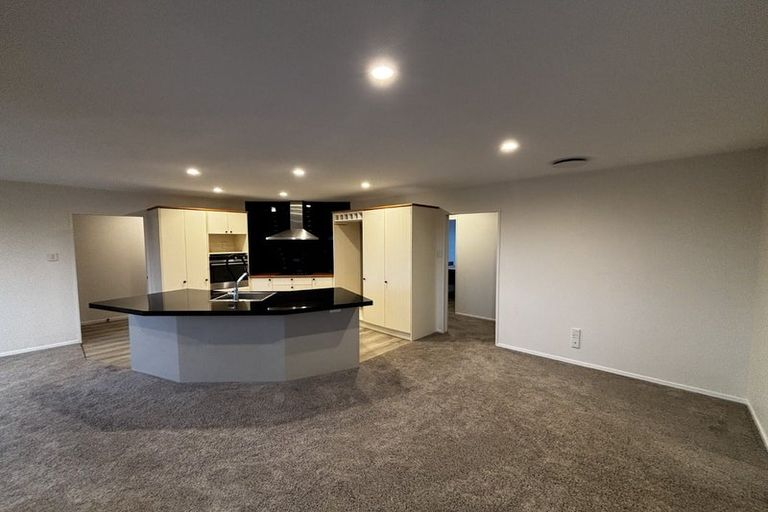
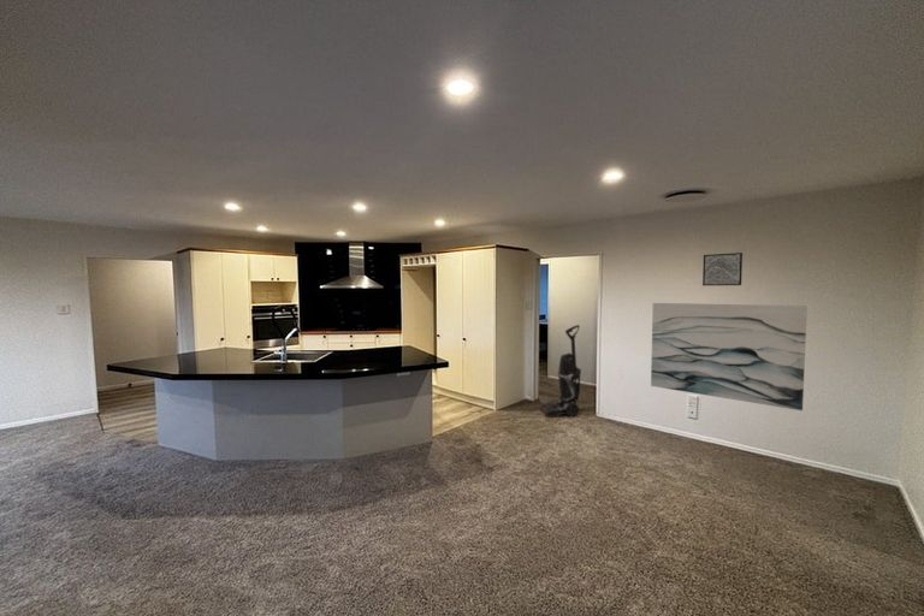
+ wall art (719, 350)
+ wall art (722, 270)
+ vacuum cleaner (559, 368)
